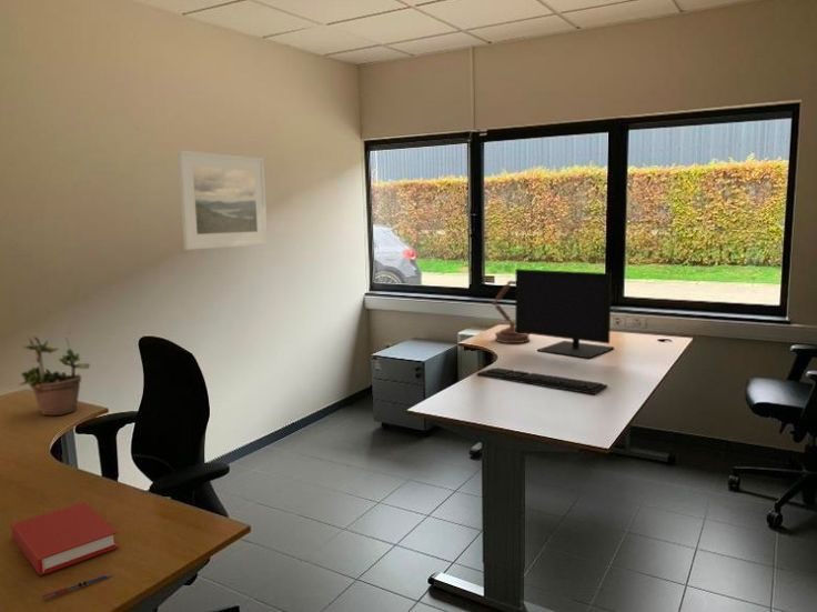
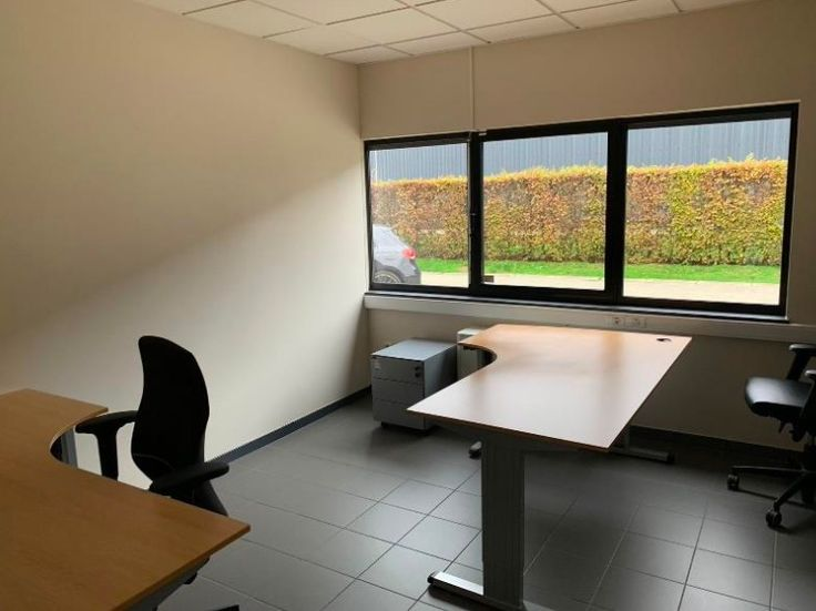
- pen (78, 584)
- potted plant (53, 372)
- keyboard (539, 378)
- monitor (574, 309)
- desk lamp (505, 312)
- book (63, 535)
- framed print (225, 201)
